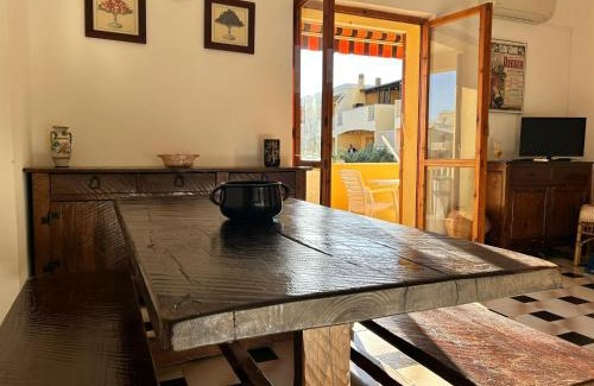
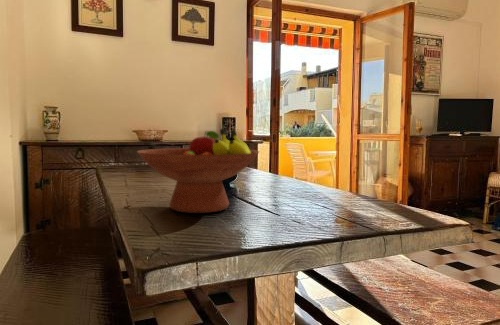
+ fruit bowl (199, 168)
